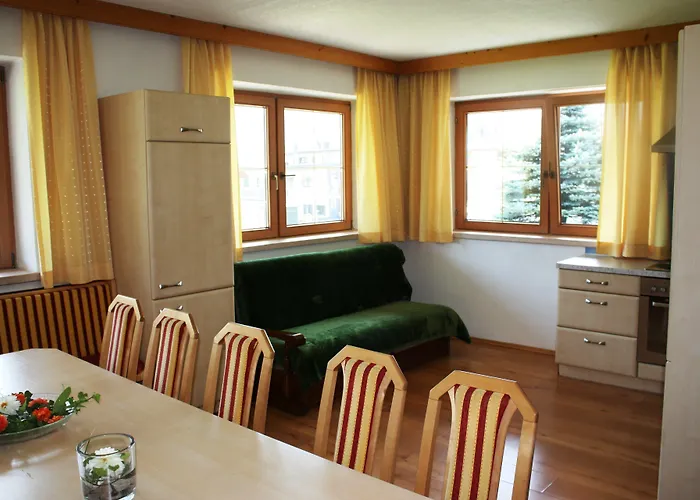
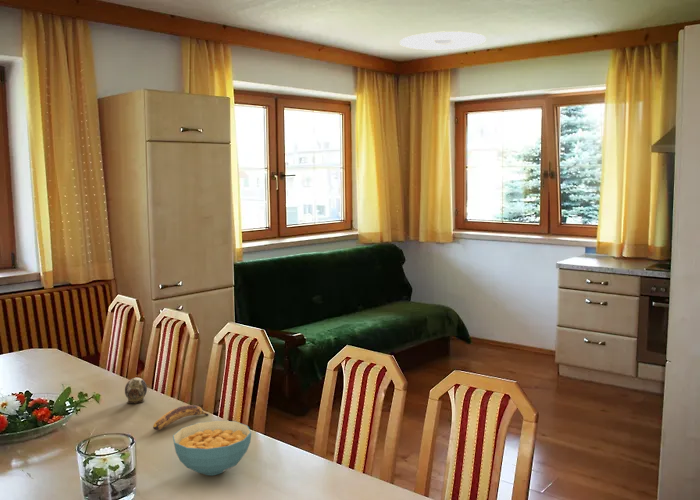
+ banana (178, 415)
+ decorative egg (135, 389)
+ cereal bowl (212, 452)
+ ceiling light (442, 37)
